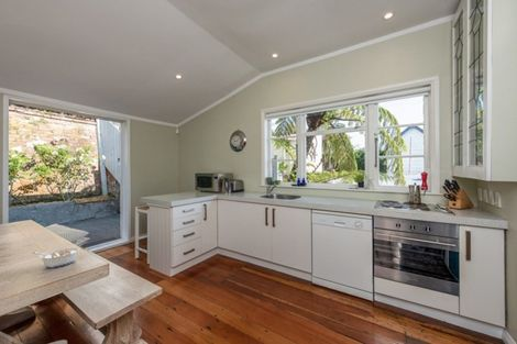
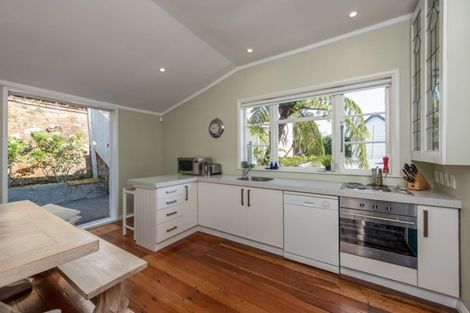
- legume (58, 256)
